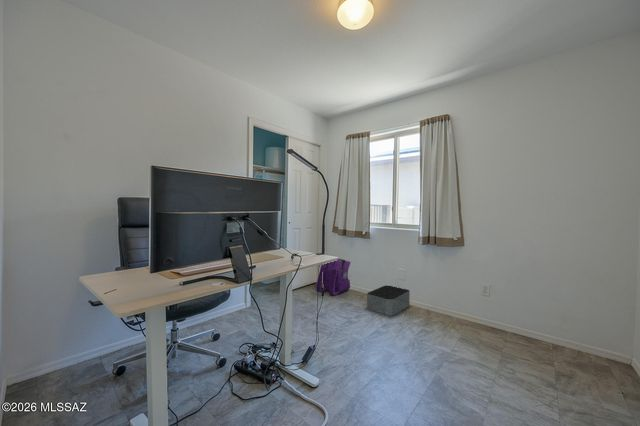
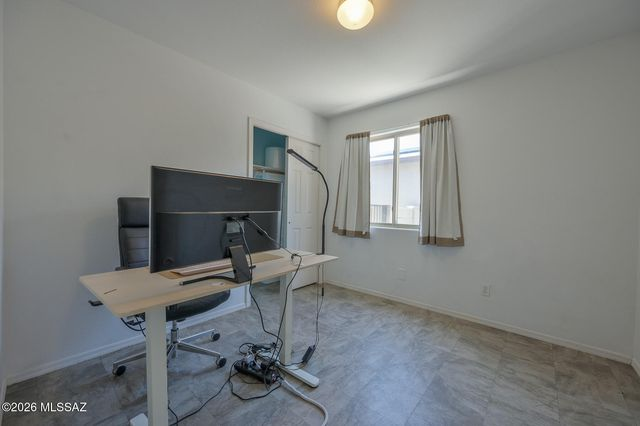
- backpack (335, 274)
- storage bin (388, 299)
